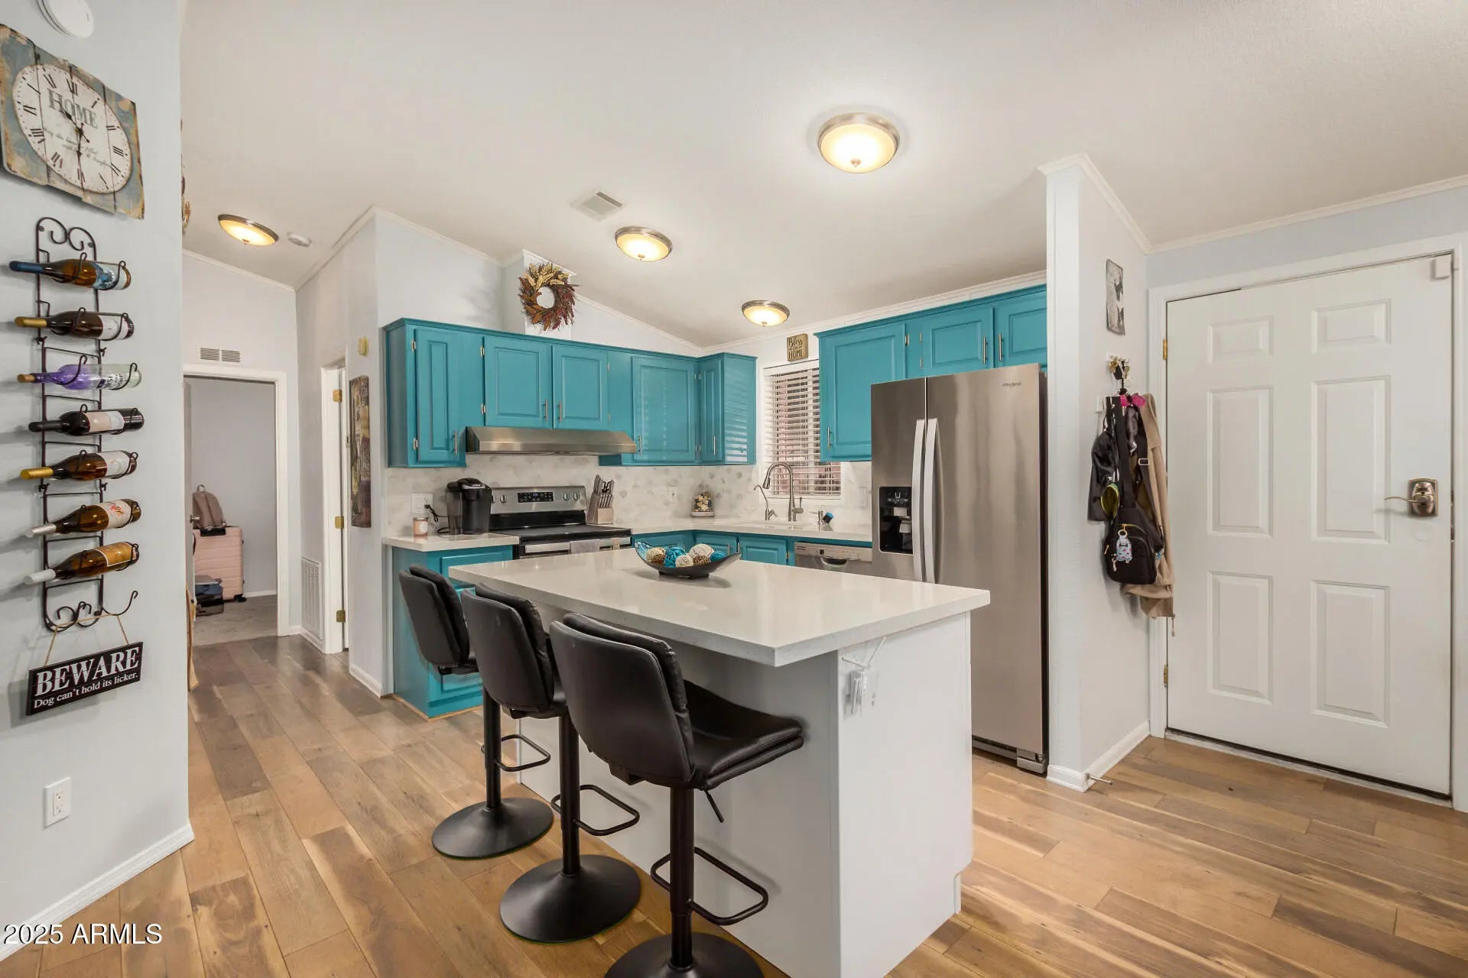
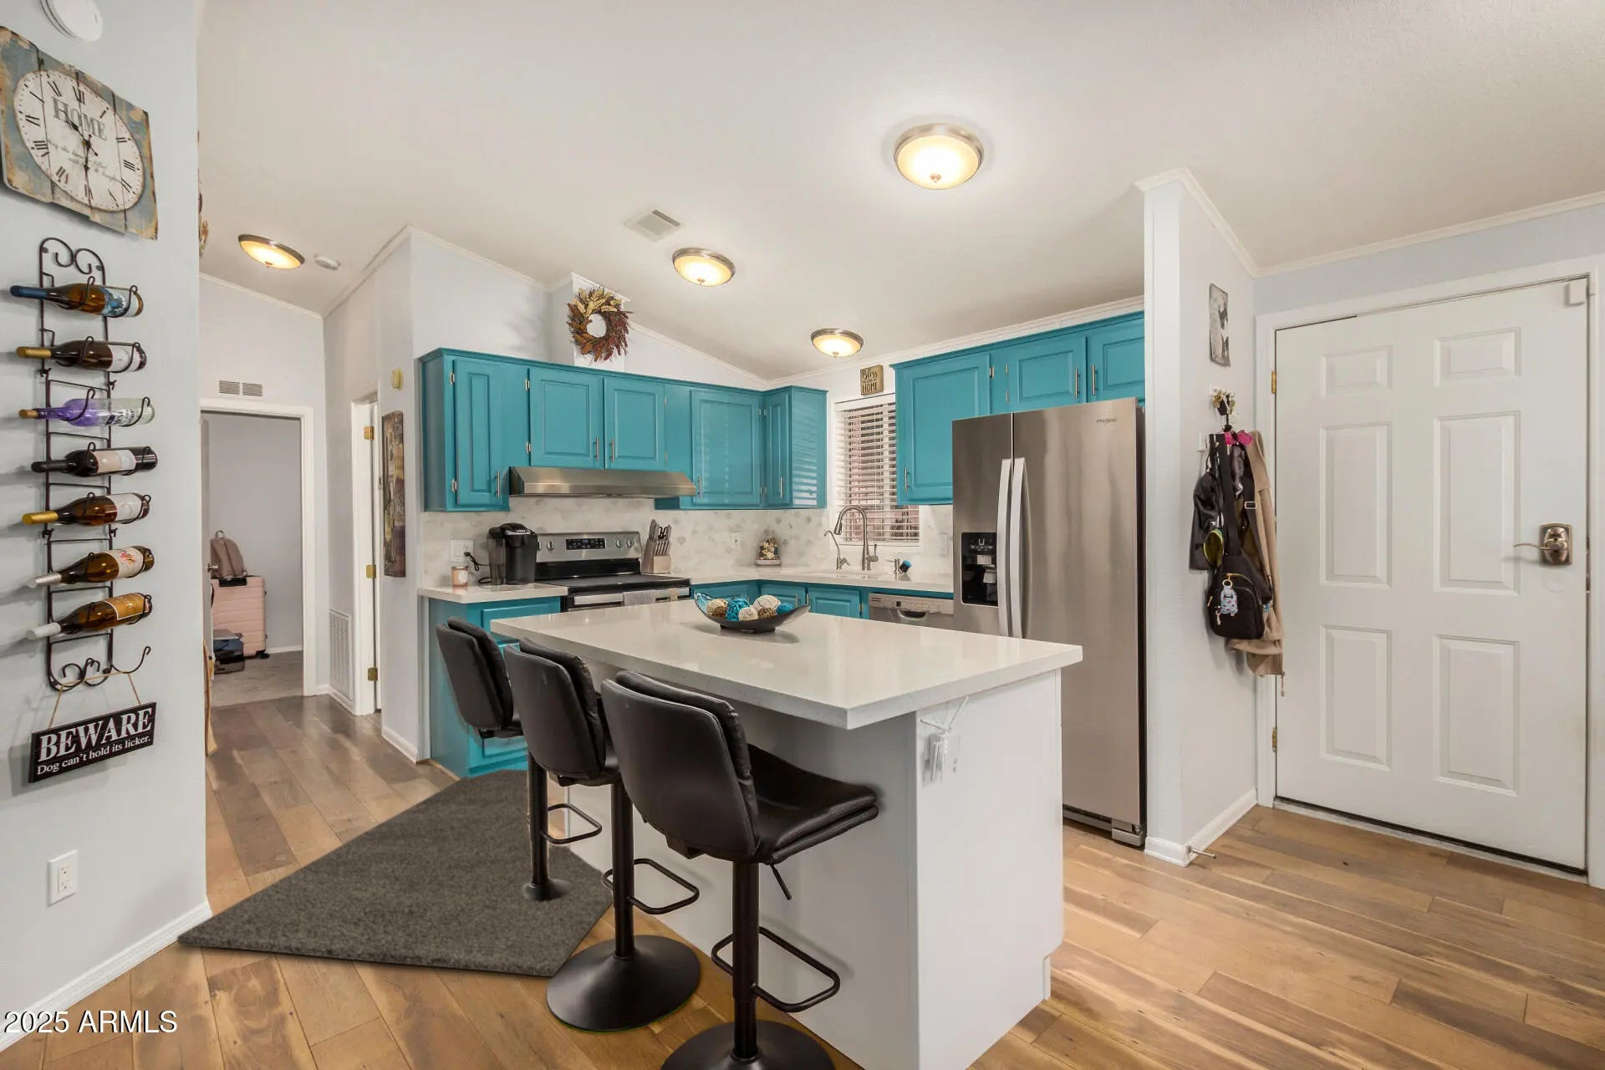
+ rug (506, 841)
